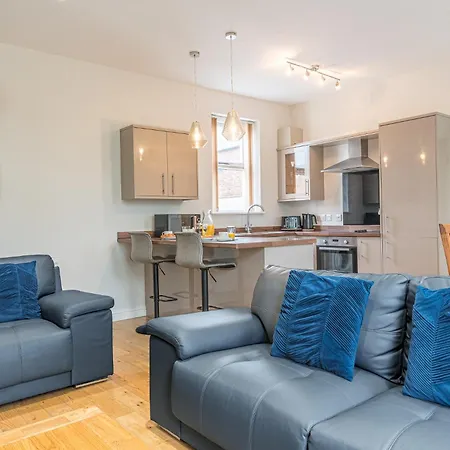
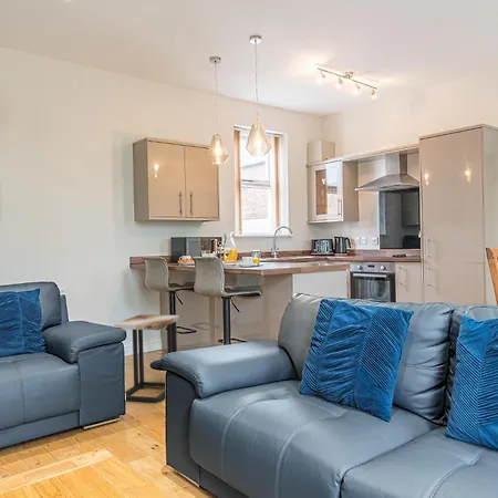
+ side table (143, 356)
